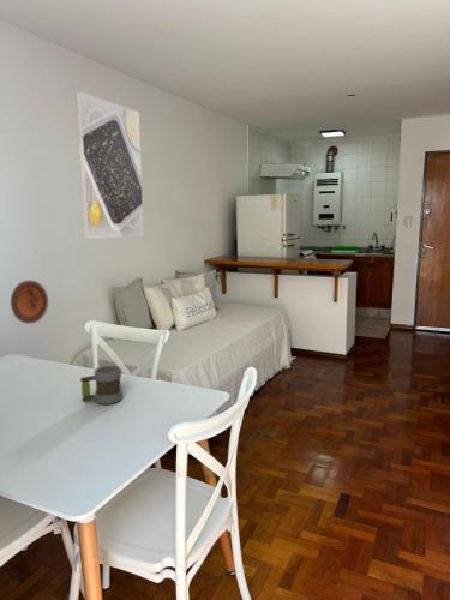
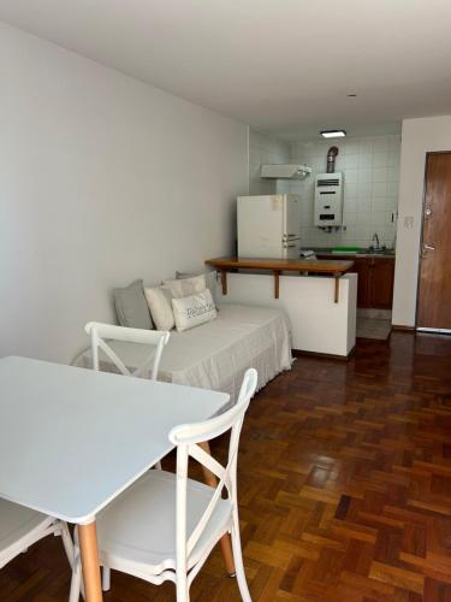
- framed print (113, 172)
- mug (101, 385)
- decorative plate (29, 301)
